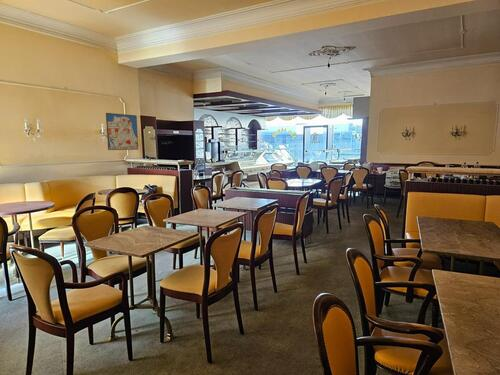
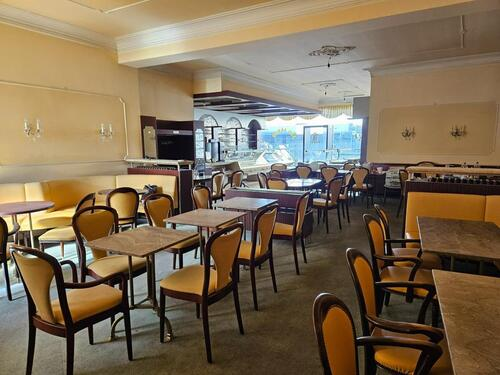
- wall art (122, 132)
